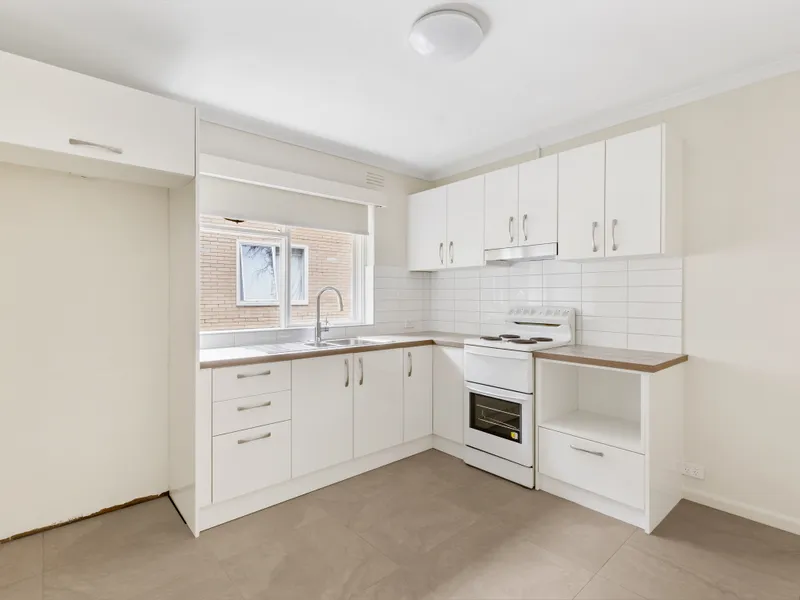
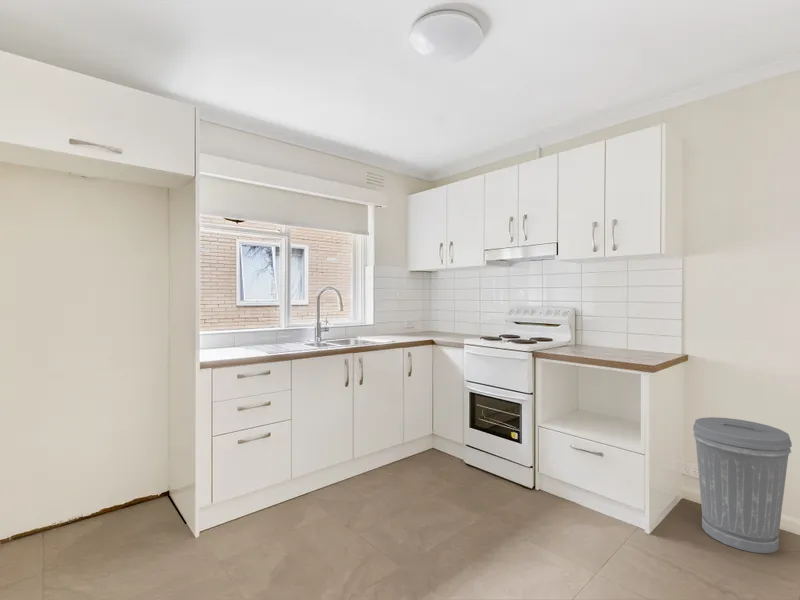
+ trash can (739, 478)
